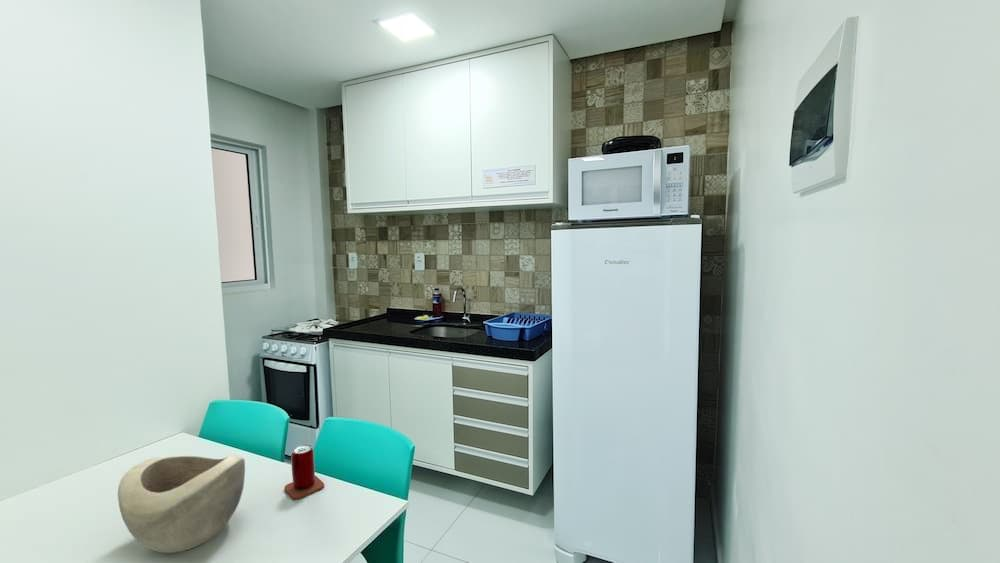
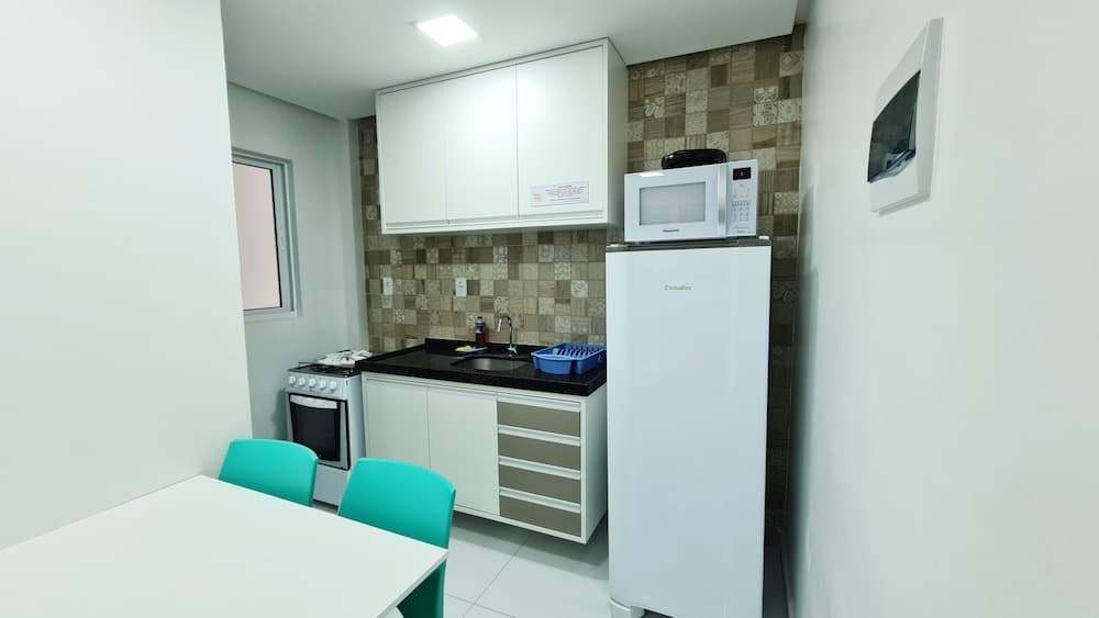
- beer can (303, 468)
- decorative bowl (187, 497)
